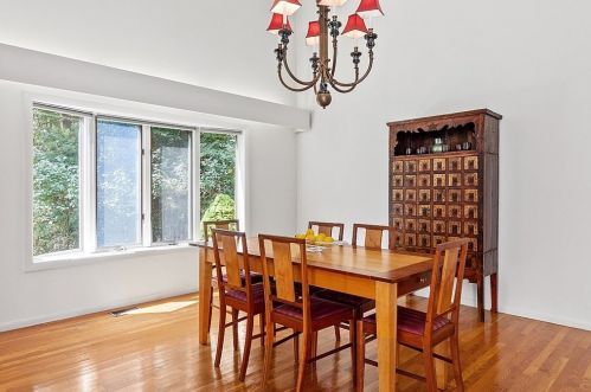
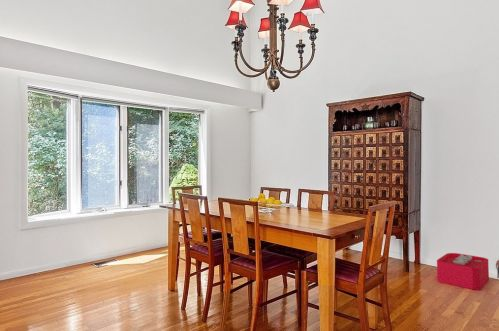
+ storage bin (469, 269)
